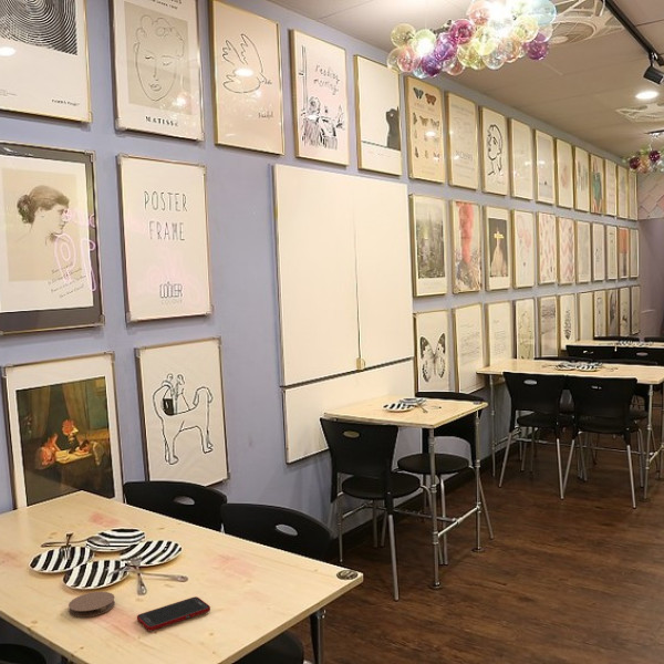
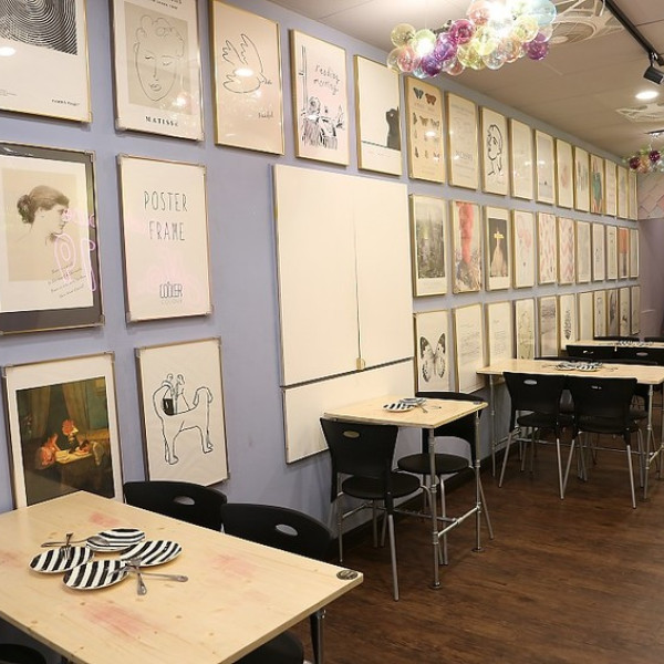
- coaster (92, 603)
- cell phone (174, 613)
